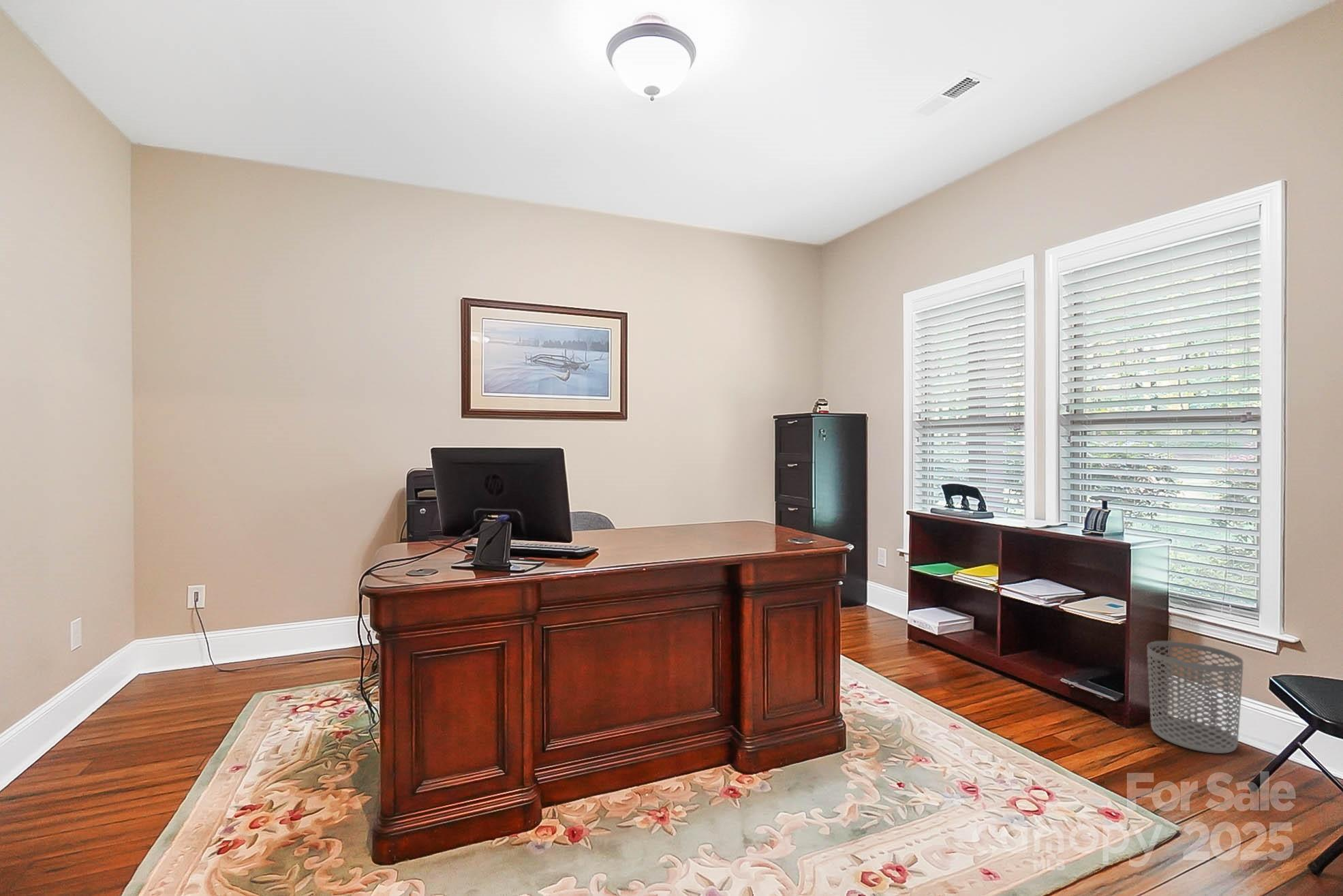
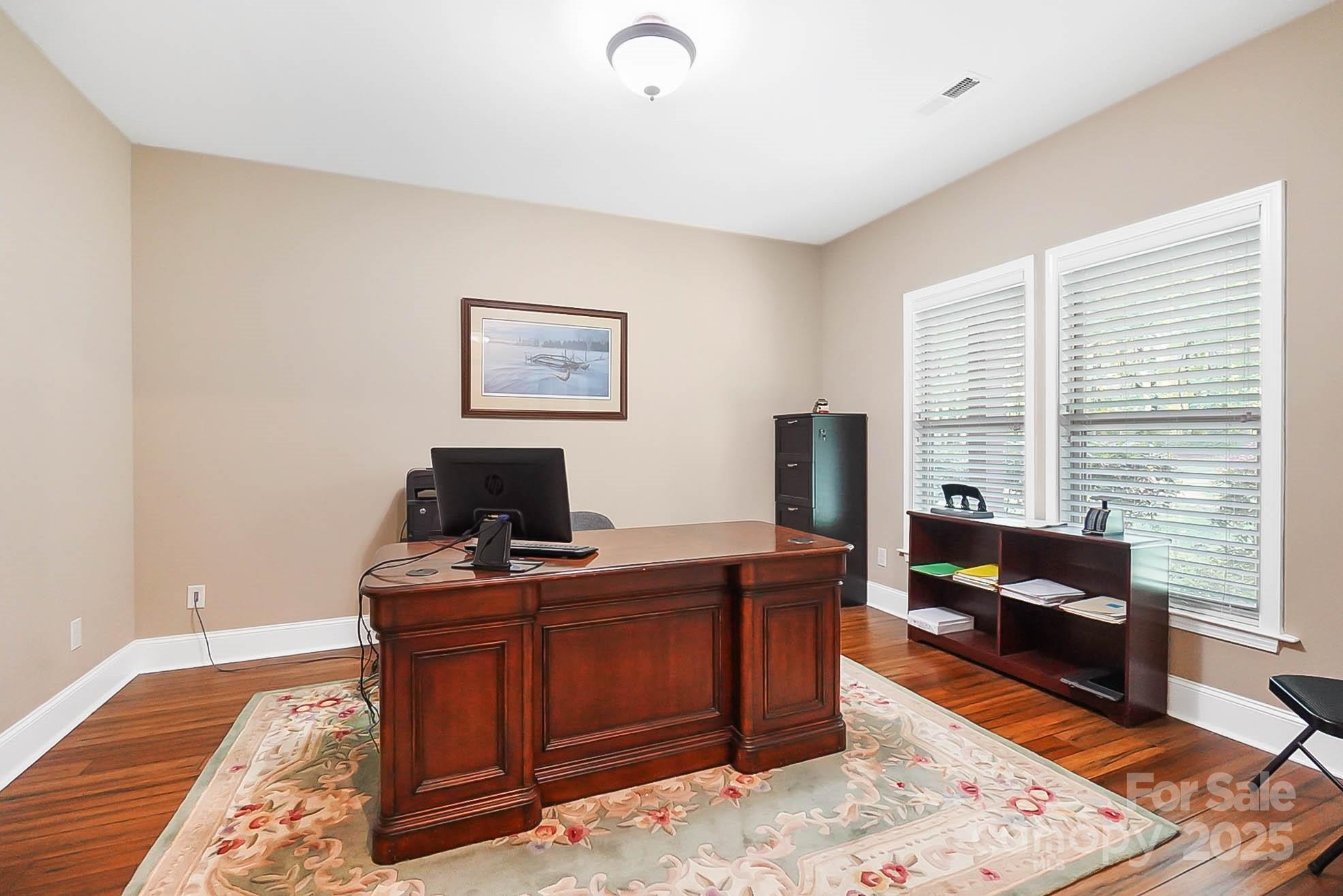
- waste bin (1192, 695)
